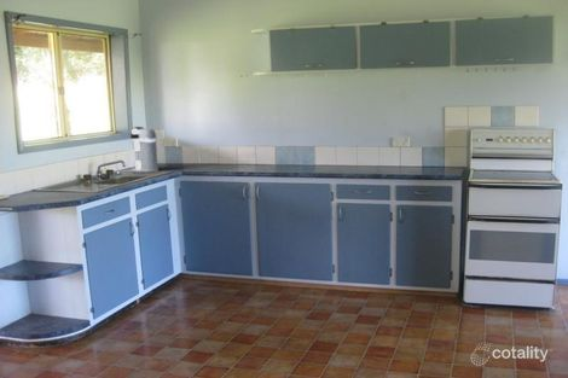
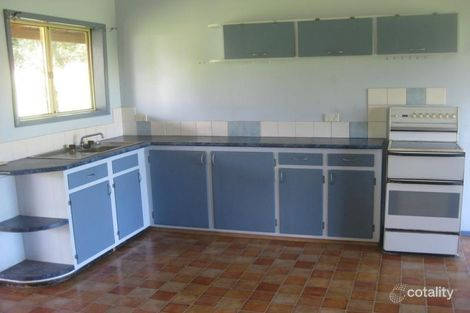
- coffee maker (144, 149)
